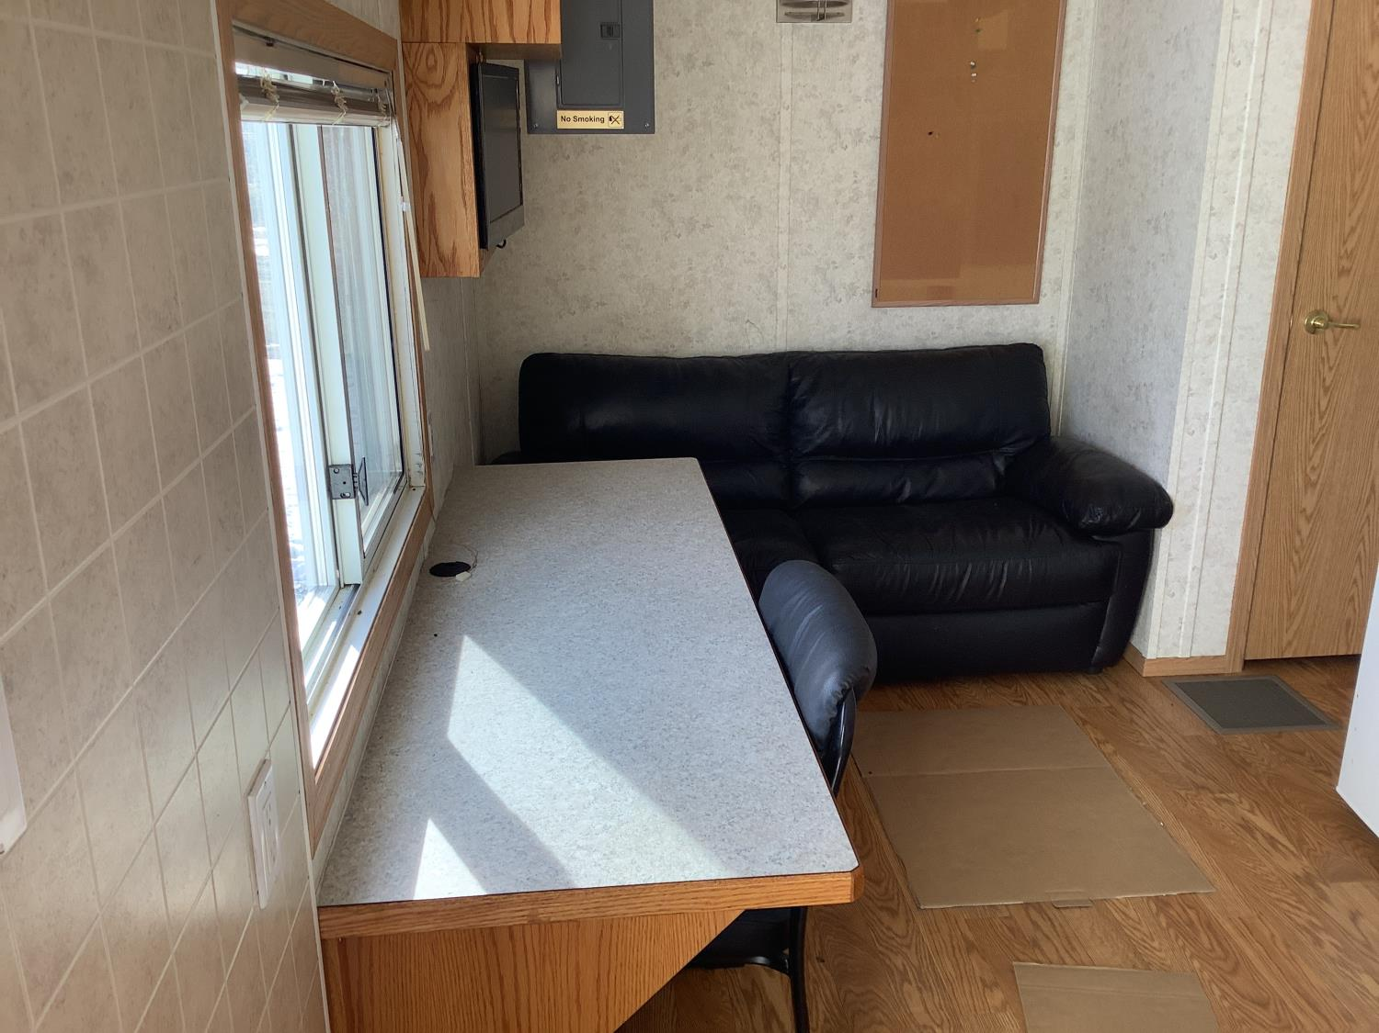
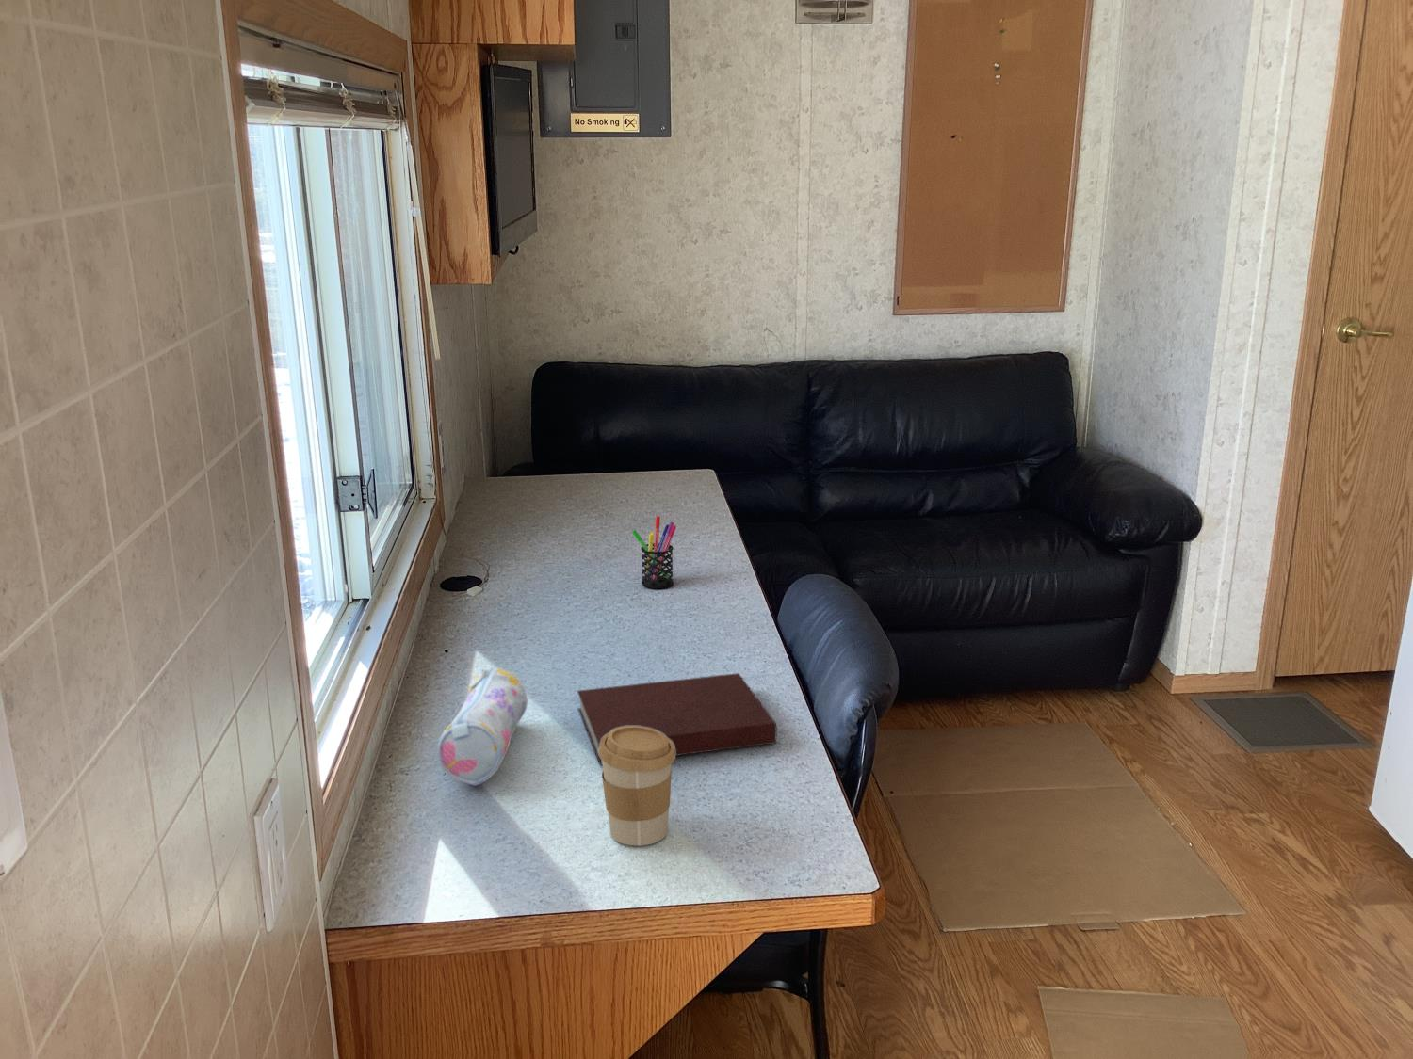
+ pencil case (484, 723)
+ pen holder (653, 552)
+ coffee cup (638, 783)
+ notebook (673, 716)
